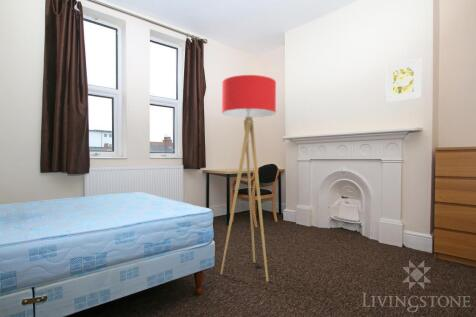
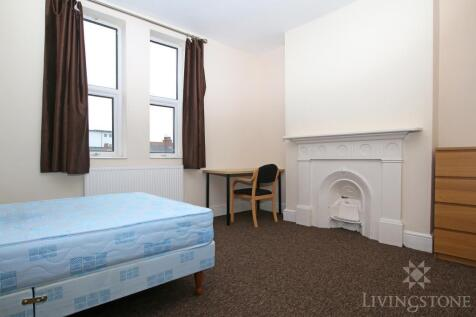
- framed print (403, 81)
- floor lamp (248, 177)
